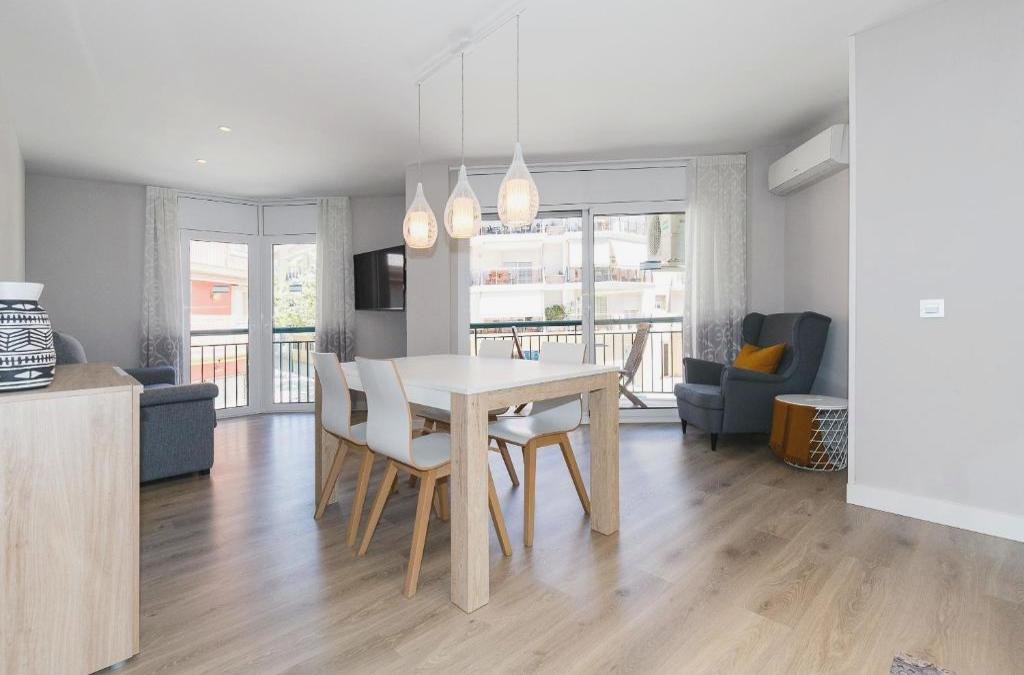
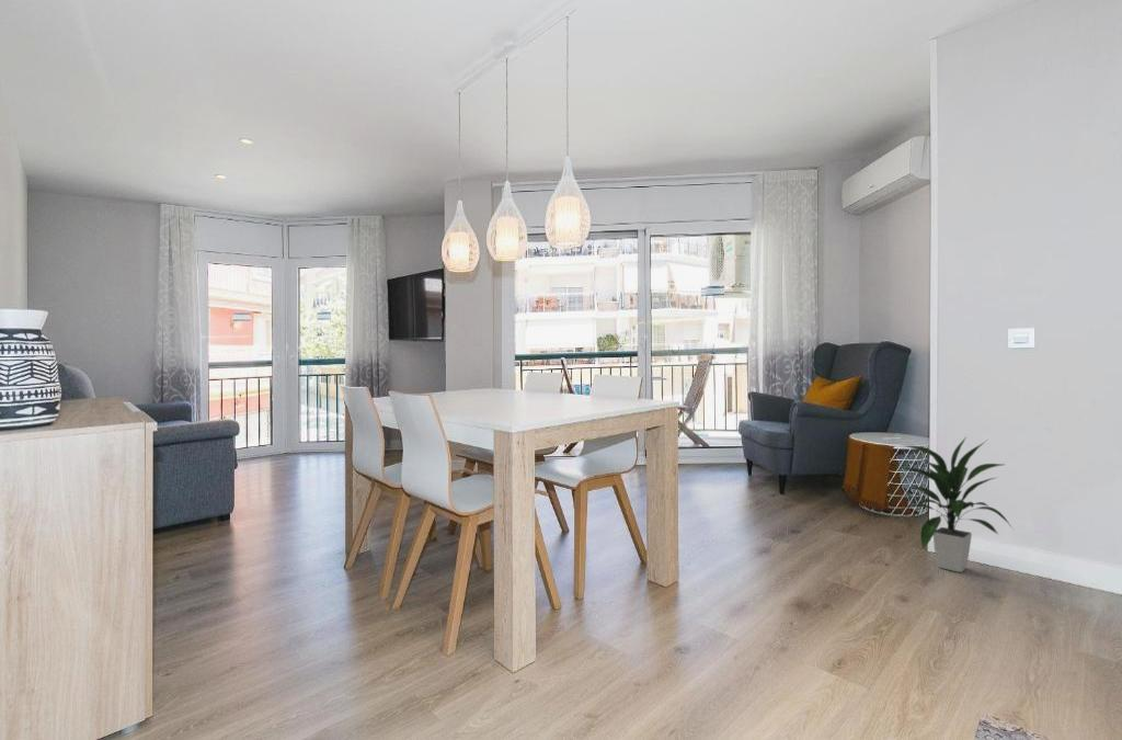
+ indoor plant (947, 501)
